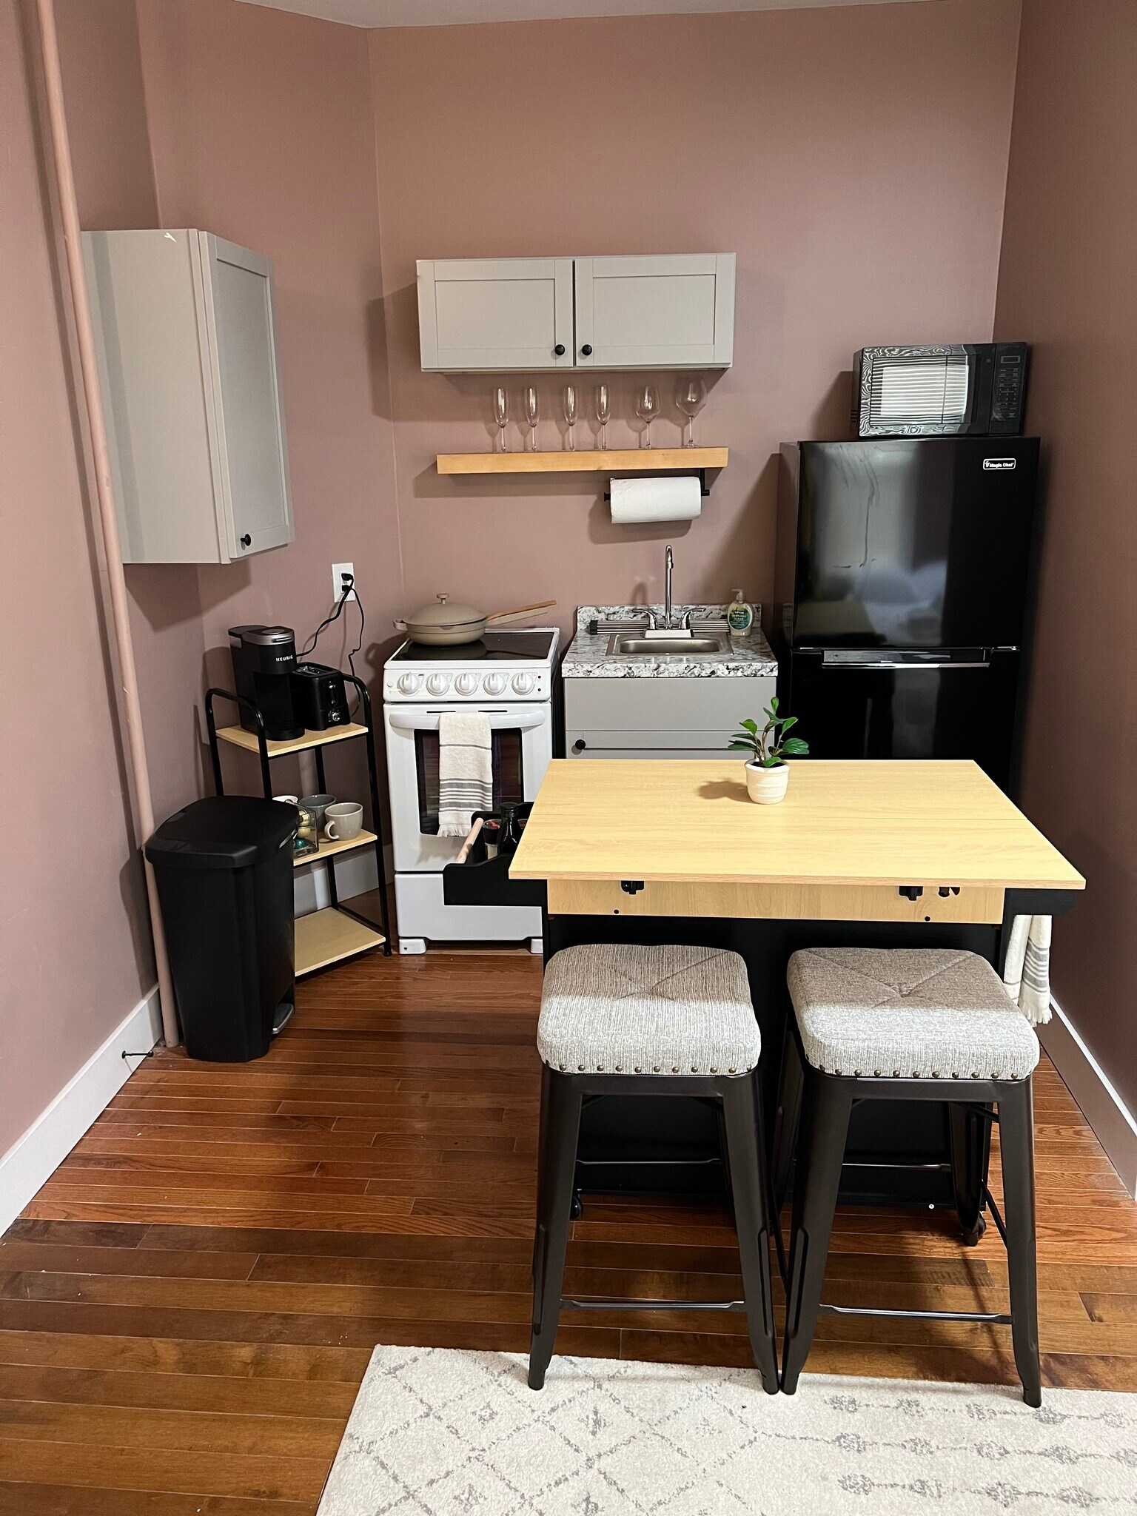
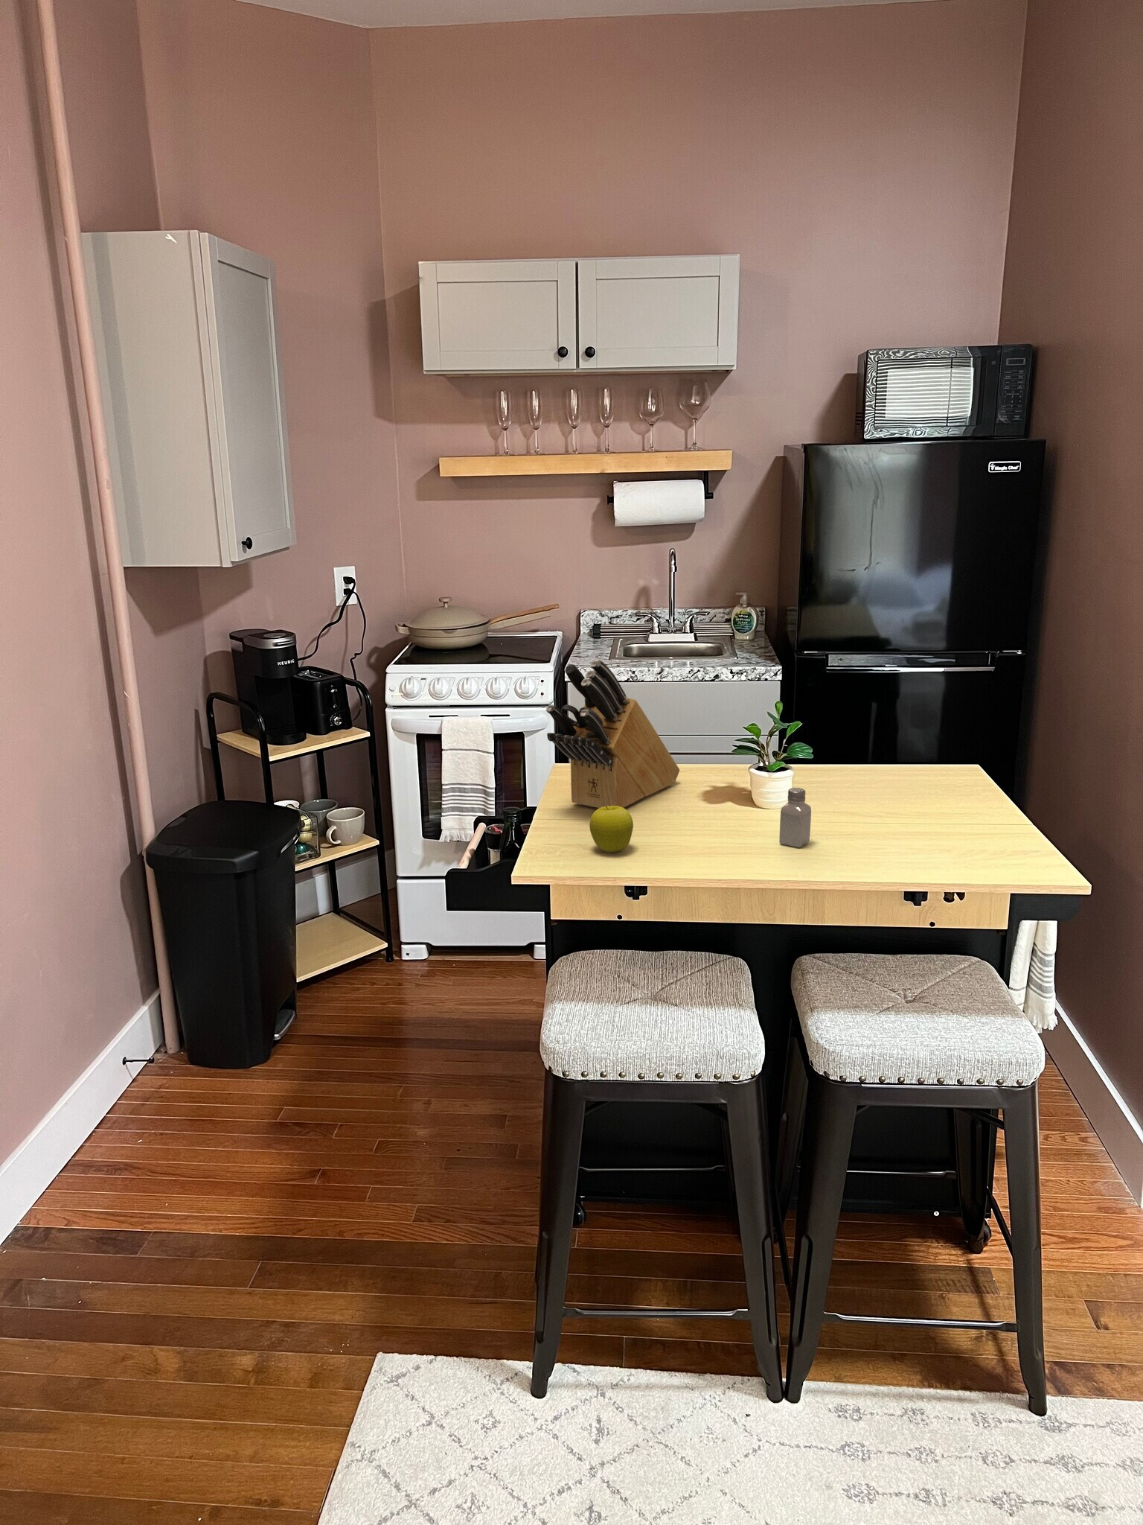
+ saltshaker (796, 817)
+ knife block (615, 725)
+ fruit (611, 827)
